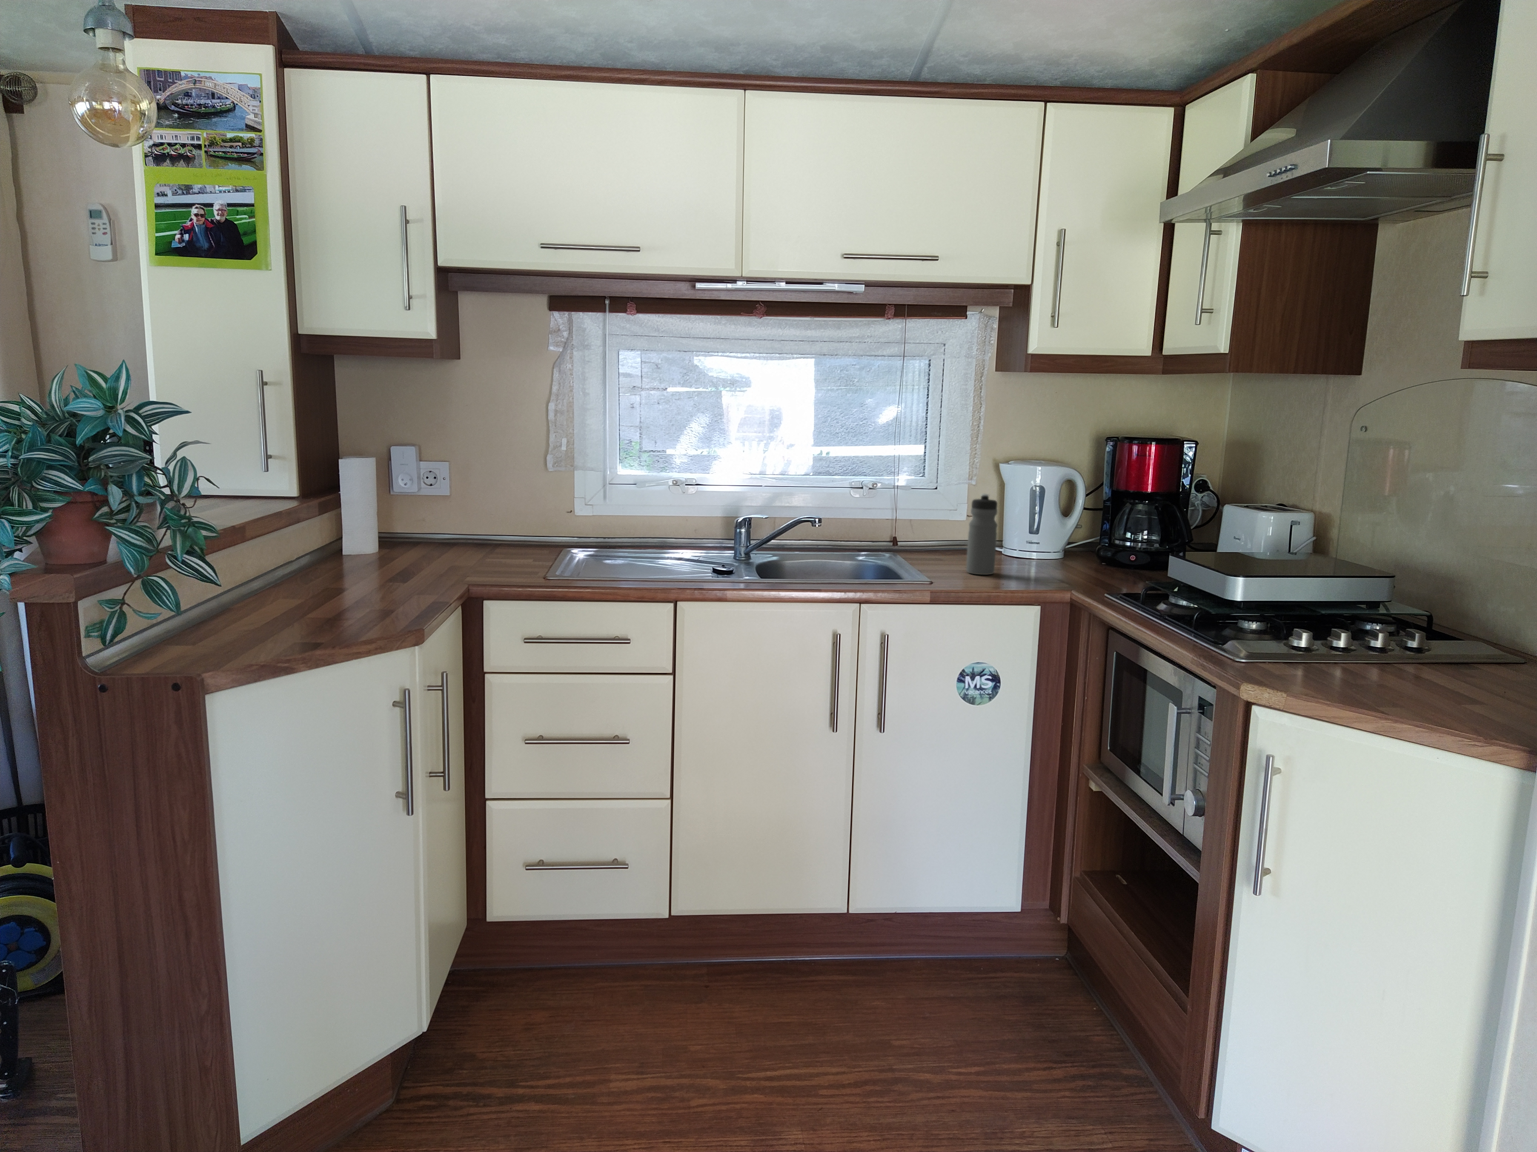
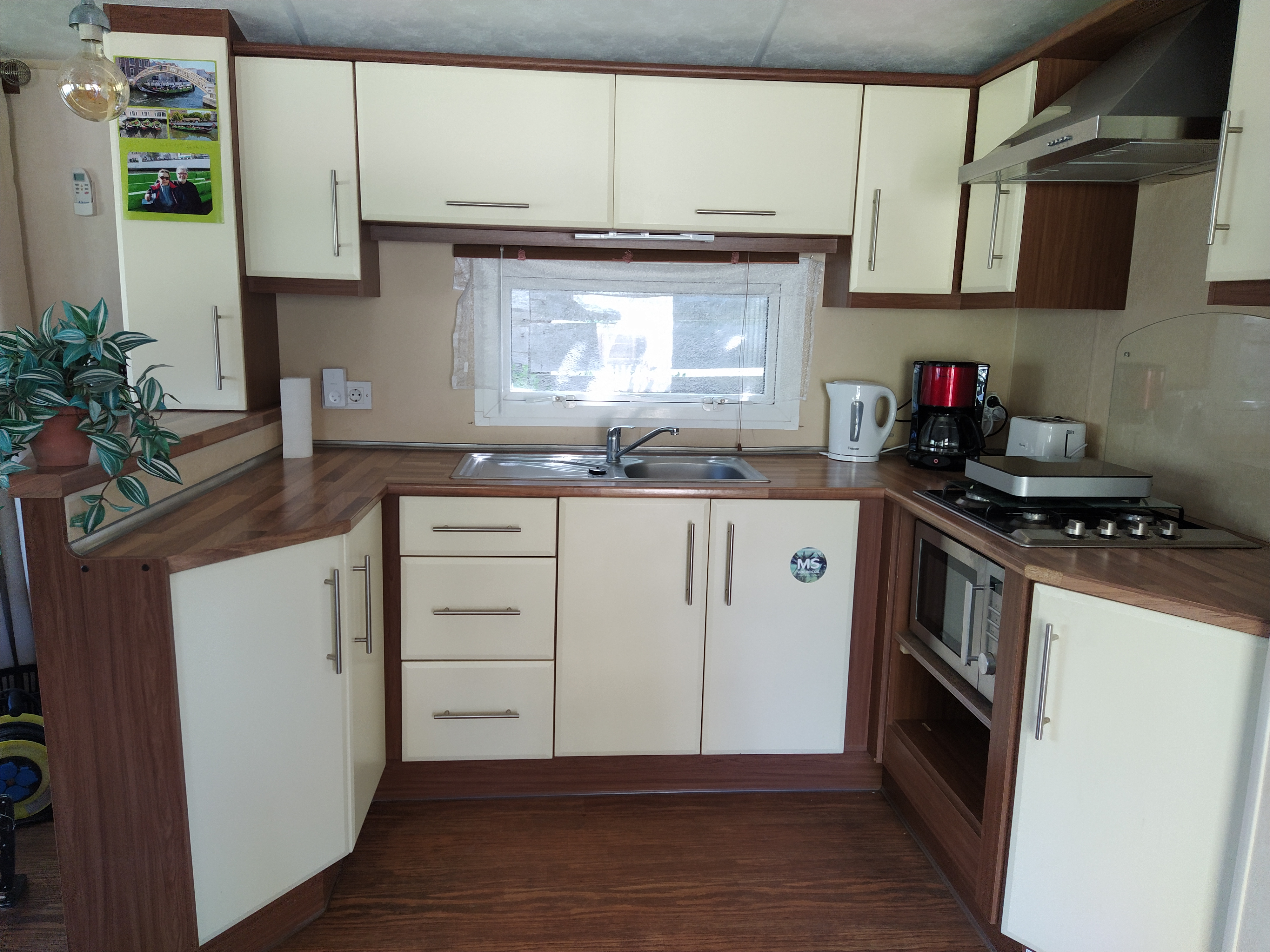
- water bottle (983, 534)
